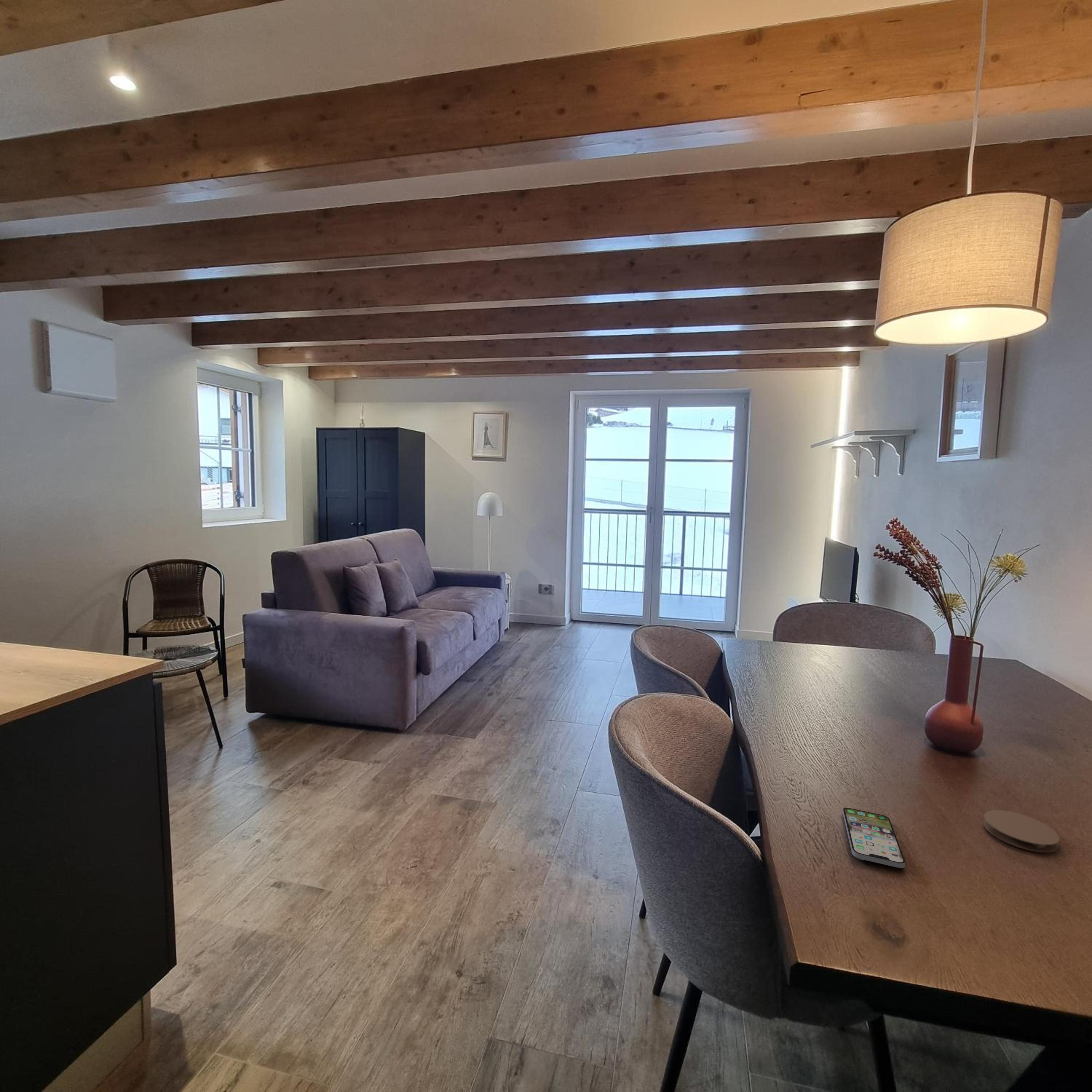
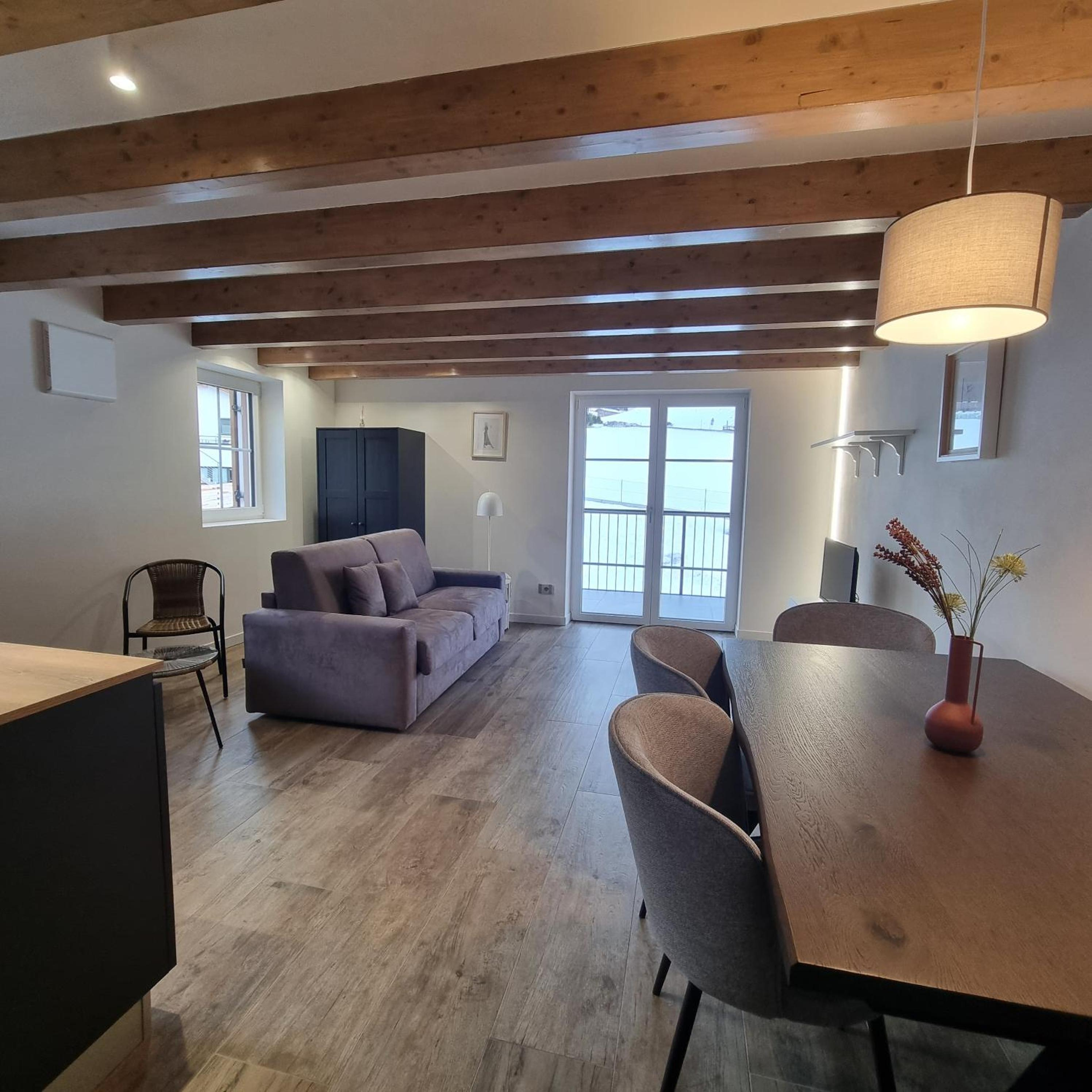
- coaster (1020, 830)
- smartphone (872, 835)
